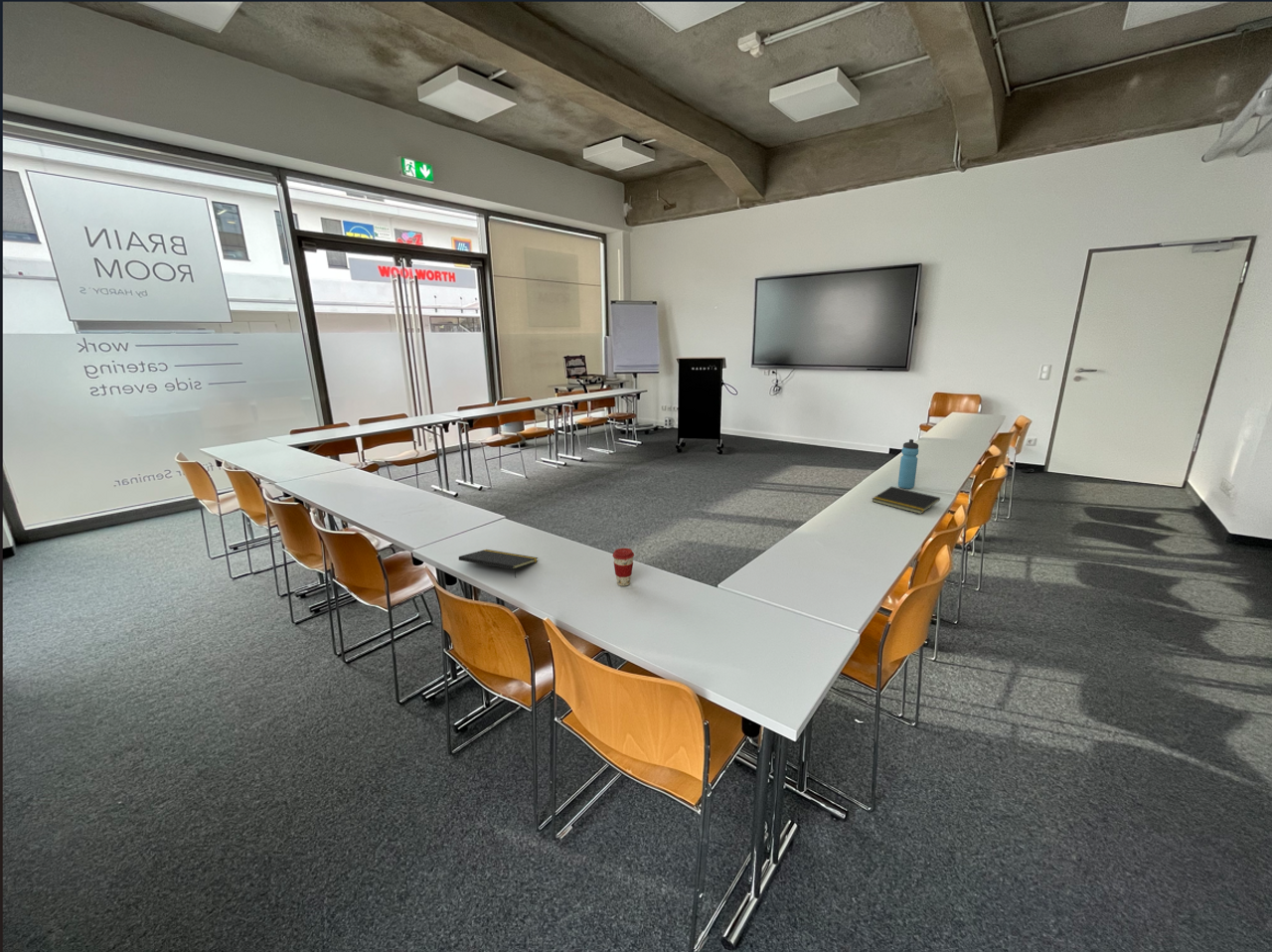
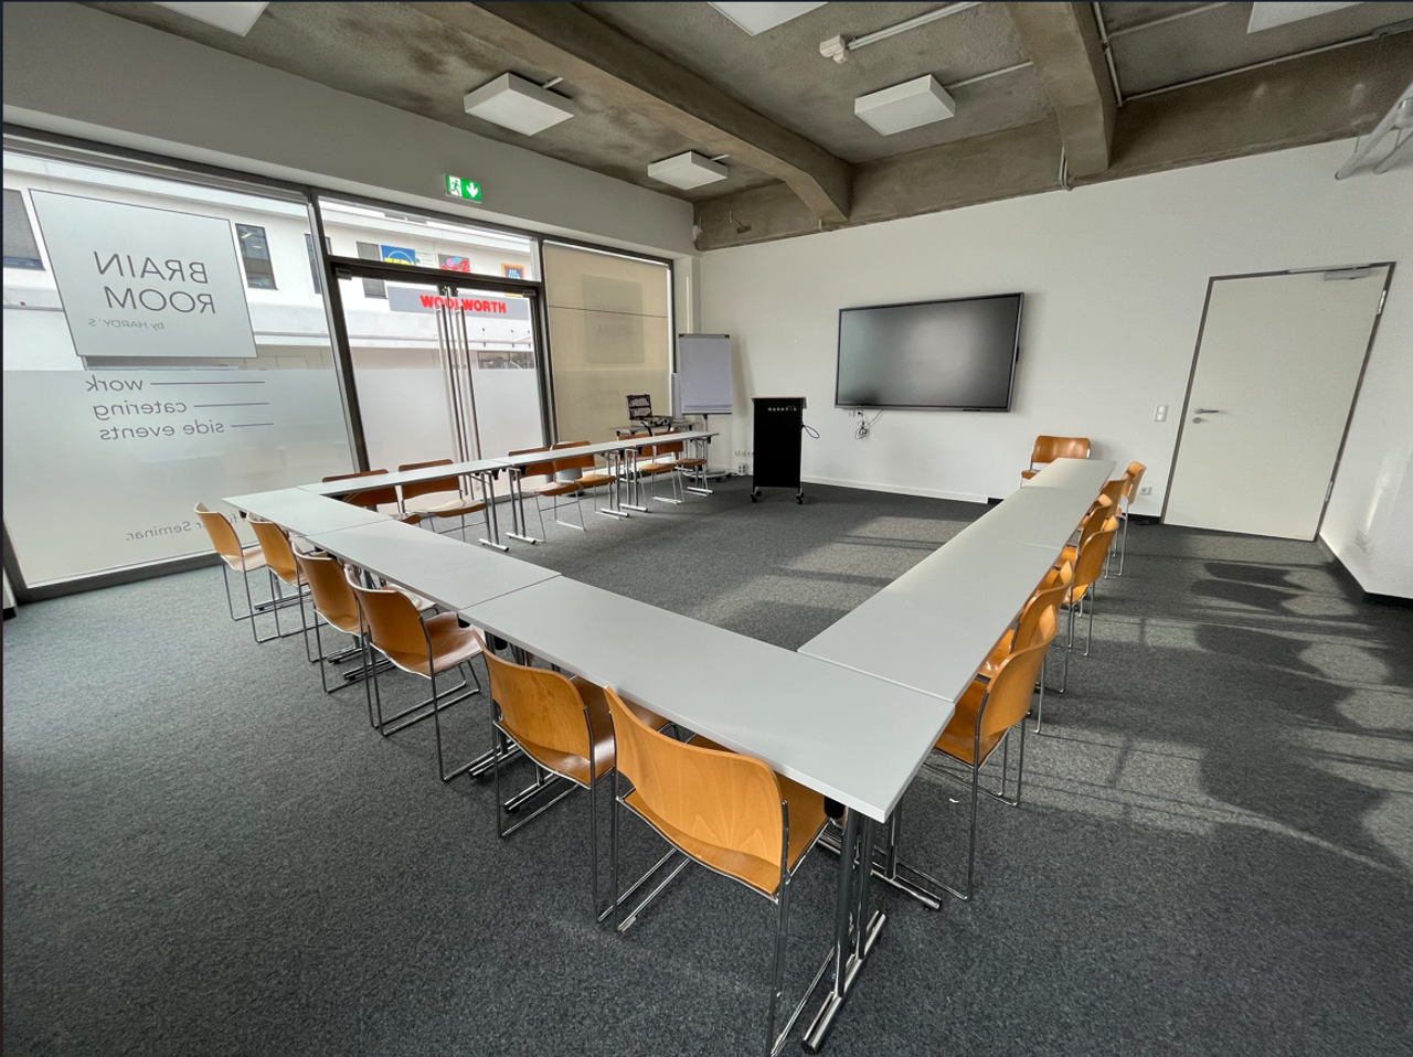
- coffee cup (623, 566)
- notepad (499, 558)
- notepad (905, 499)
- water bottle (908, 463)
